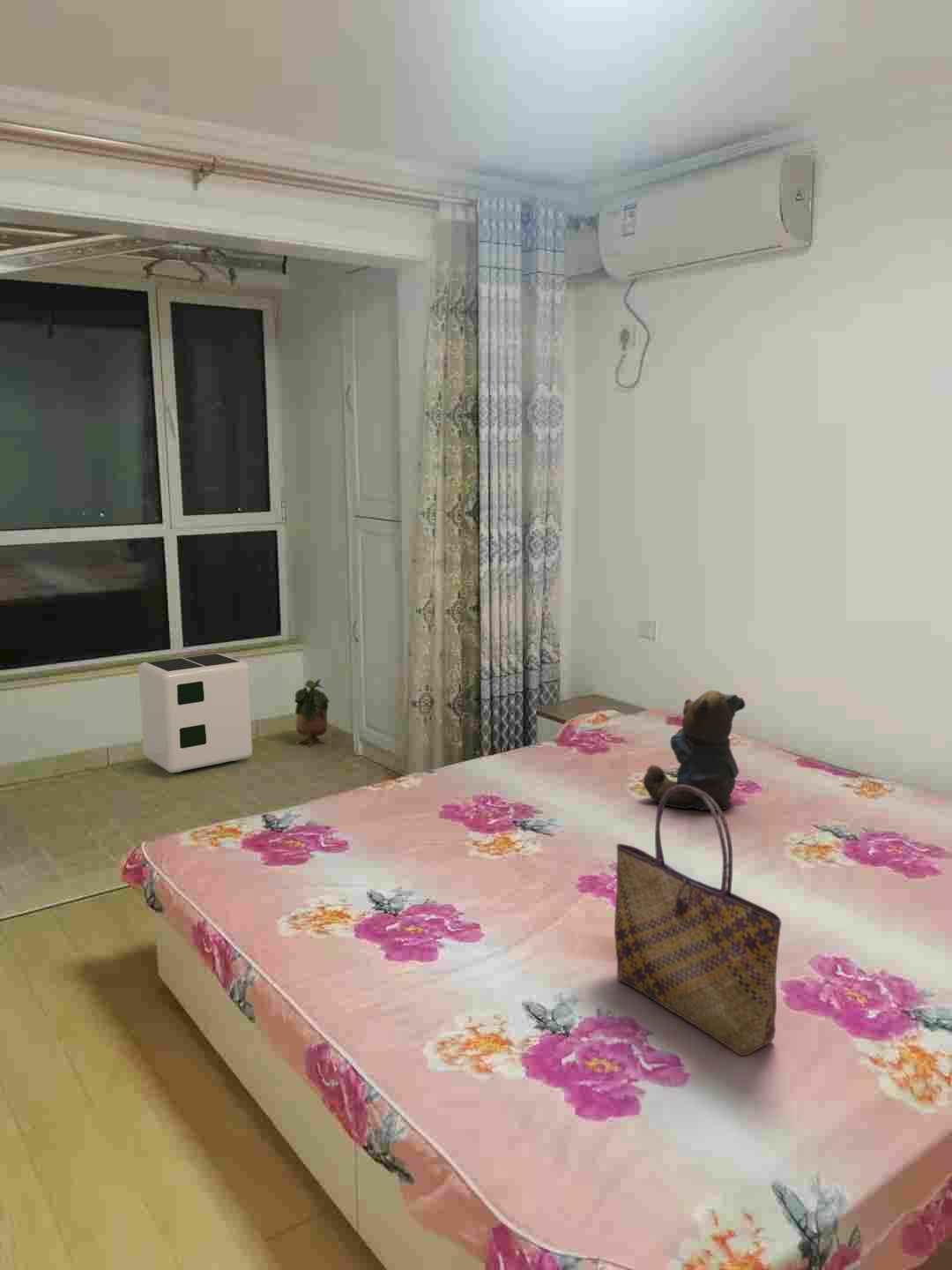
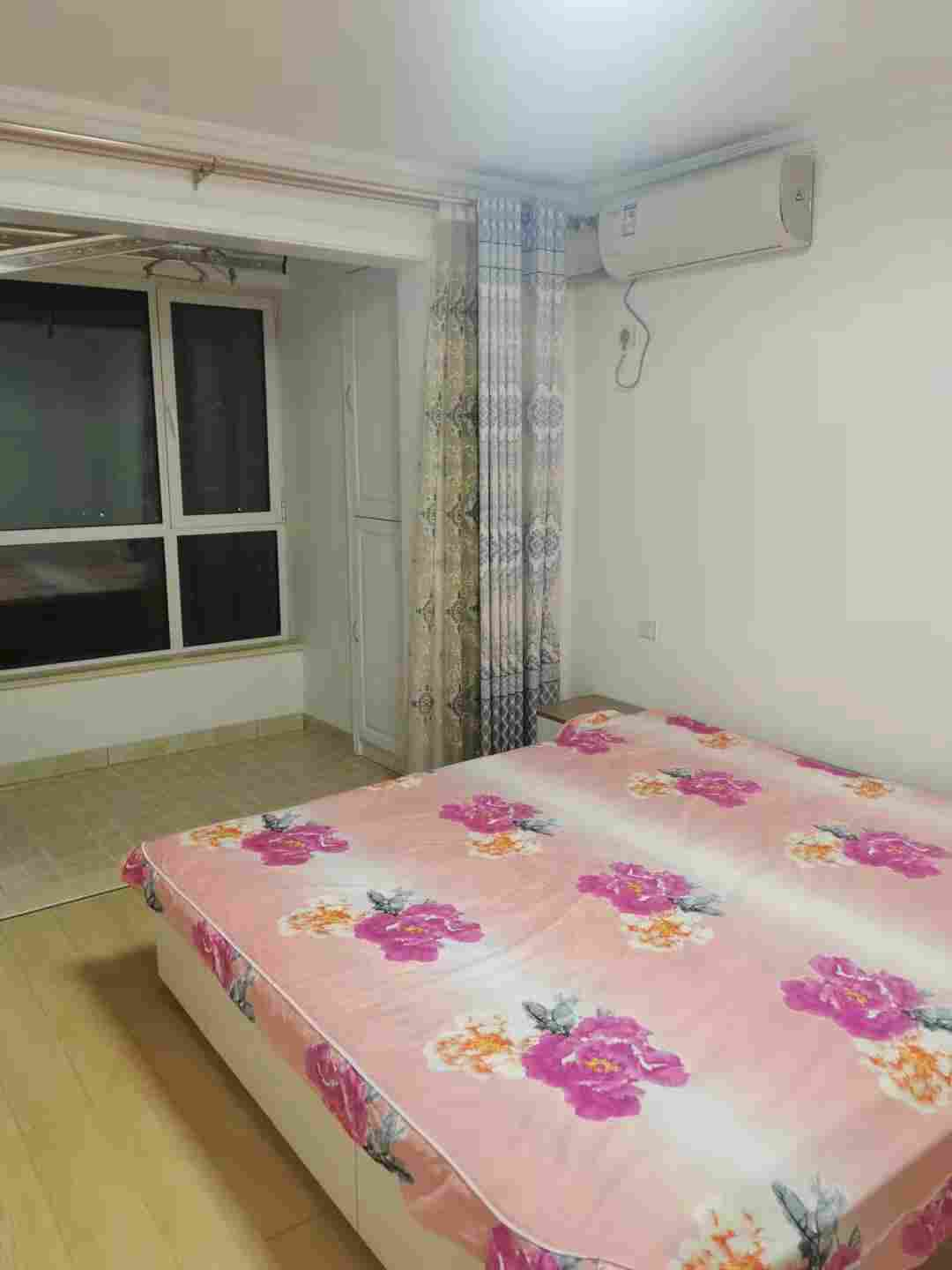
- air purifier (196, 712)
- tote bag (695, 899)
- potted plant (311, 711)
- teddy bear (696, 745)
